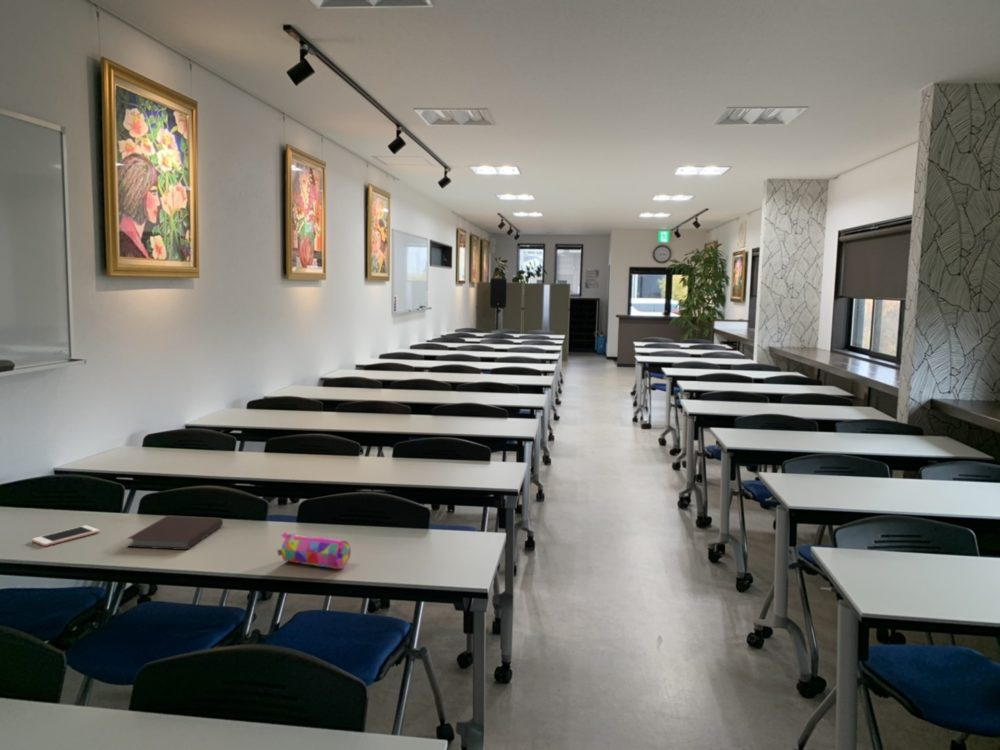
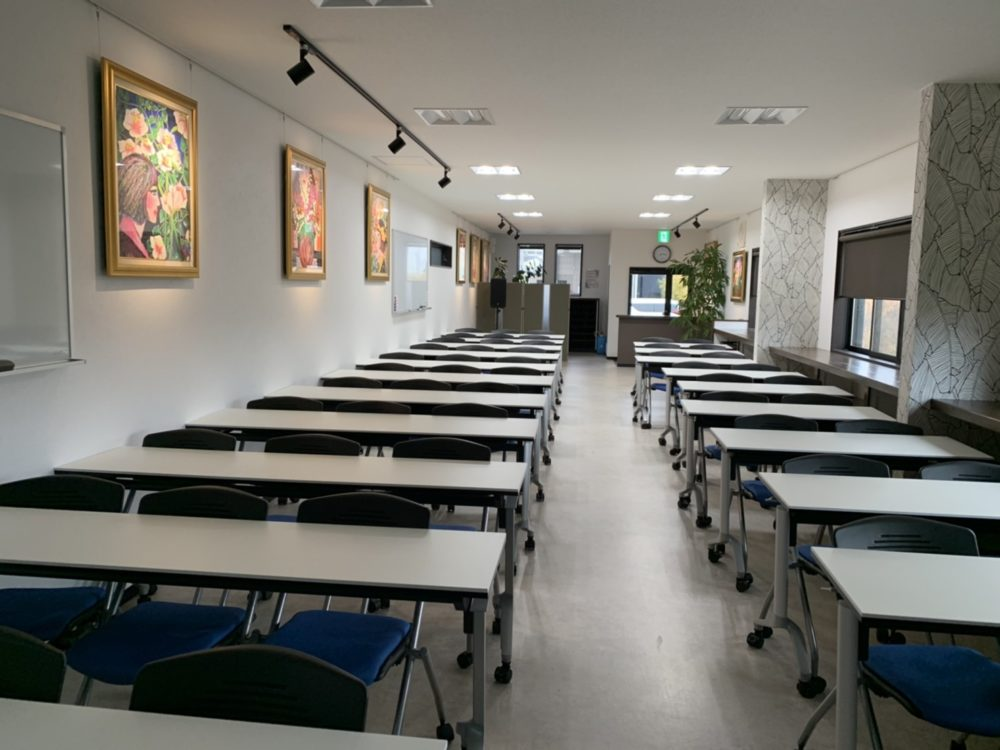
- pencil case (314, 550)
- notebook (177, 531)
- cell phone (66, 535)
